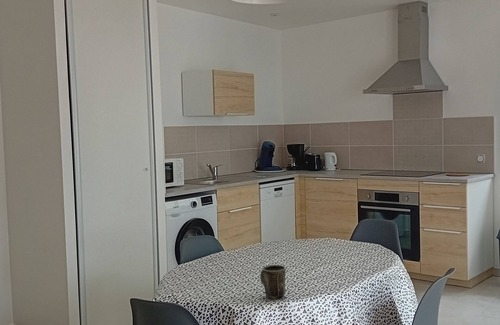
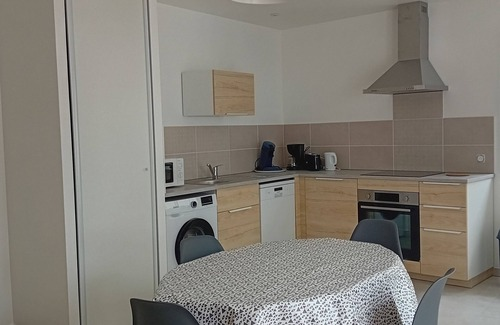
- mug (271, 281)
